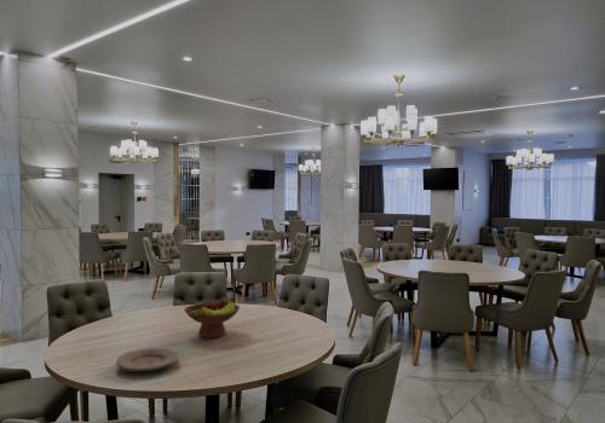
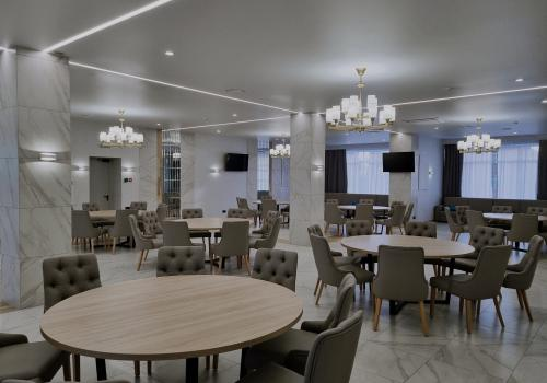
- fruit bowl (212, 315)
- plate (148, 360)
